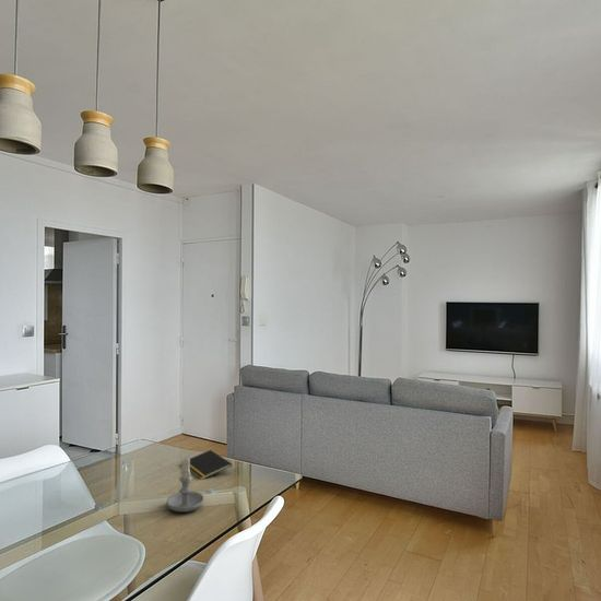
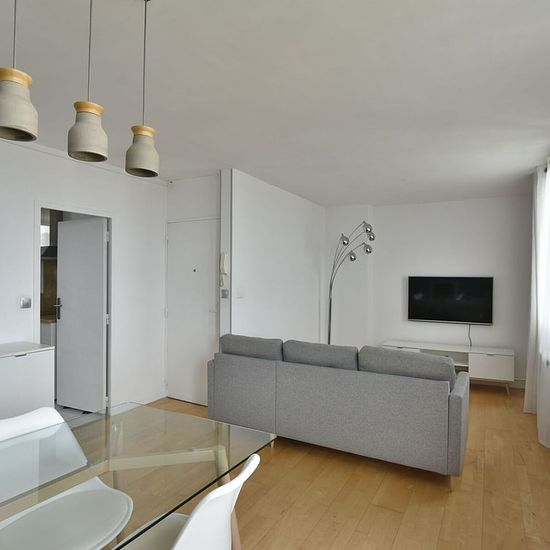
- notepad (205, 463)
- candle (185, 481)
